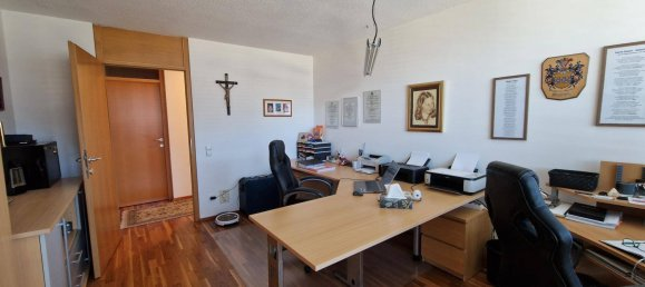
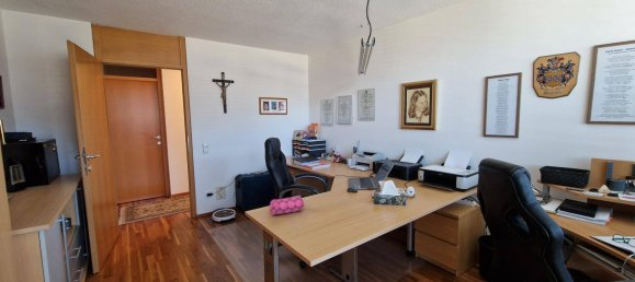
+ pencil case (286, 204)
